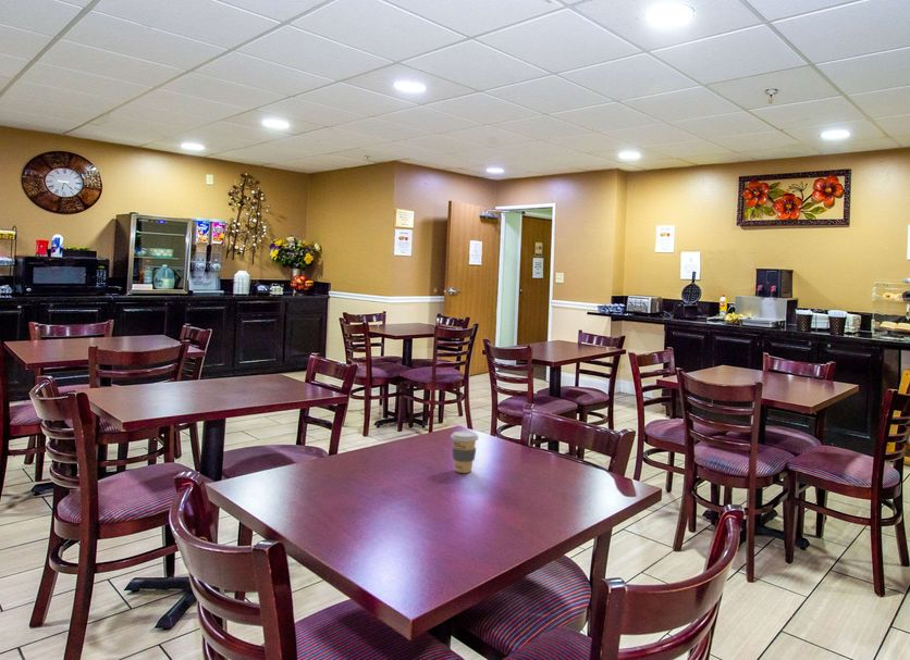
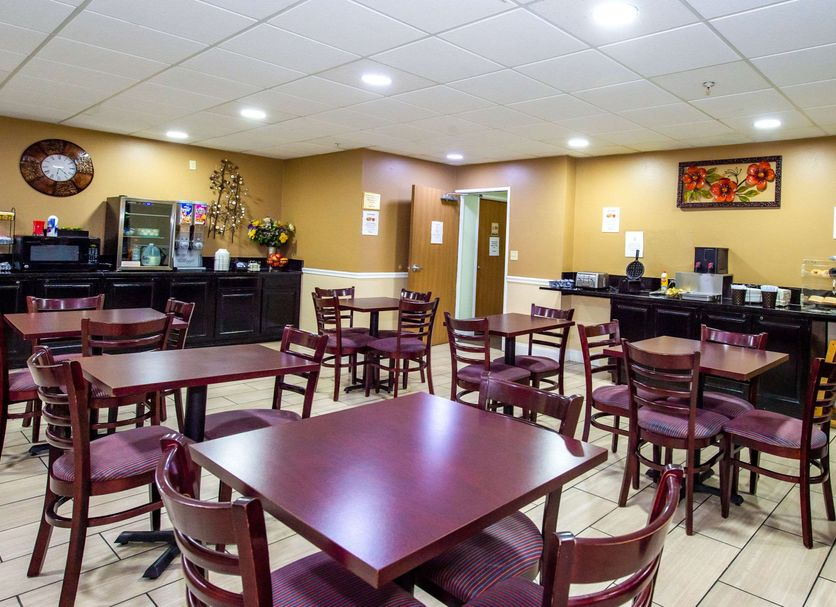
- coffee cup (464, 451)
